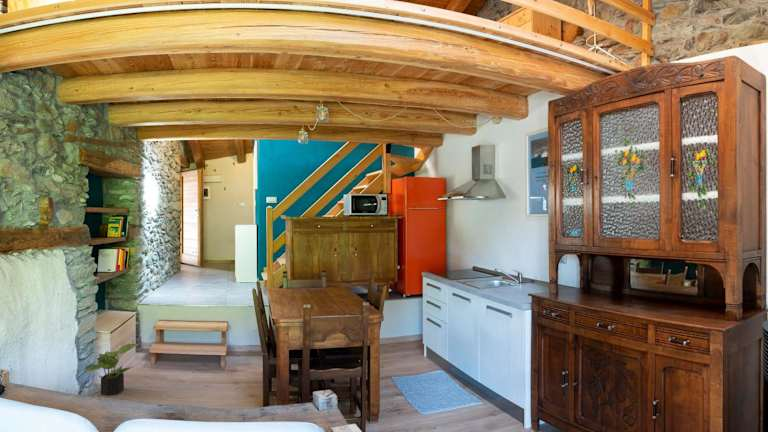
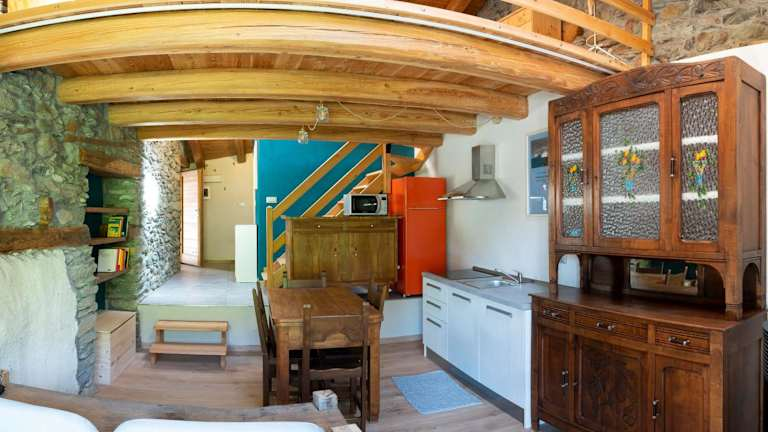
- potted plant (114, 369)
